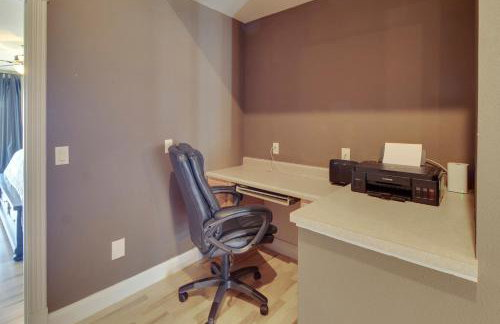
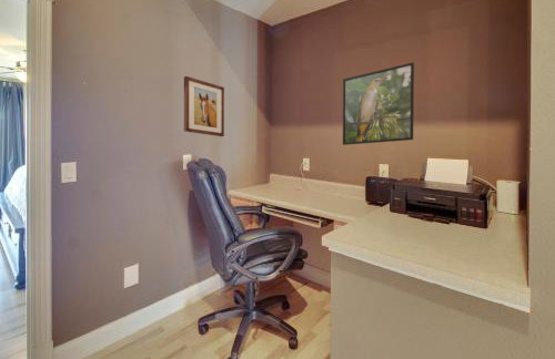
+ wall art (204, 107)
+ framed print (375, 106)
